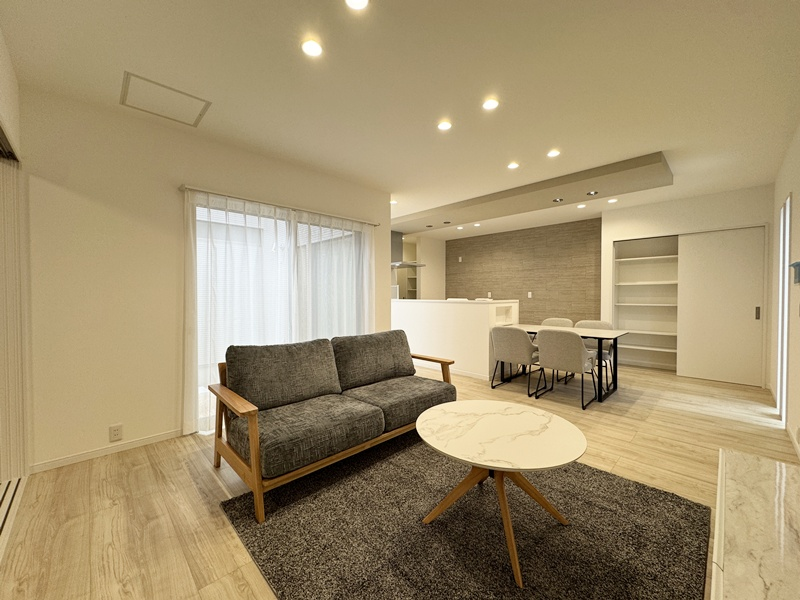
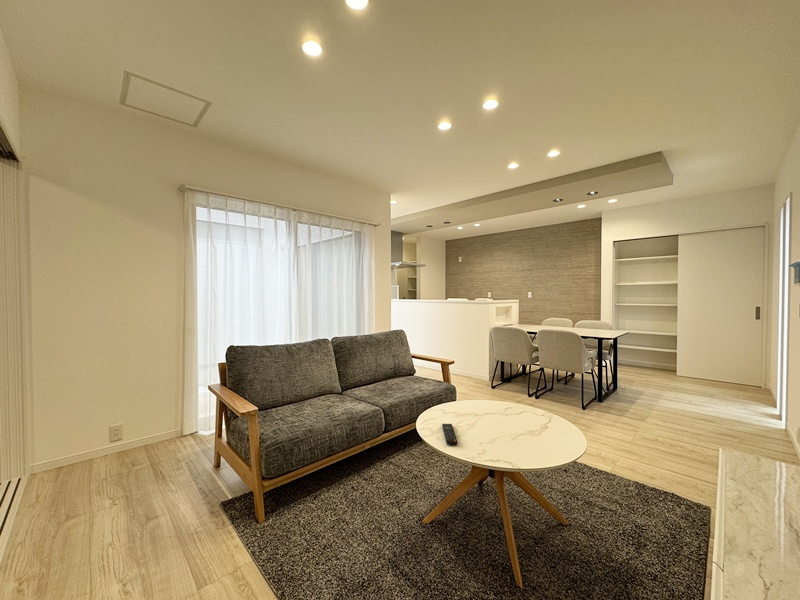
+ remote control (449, 433)
